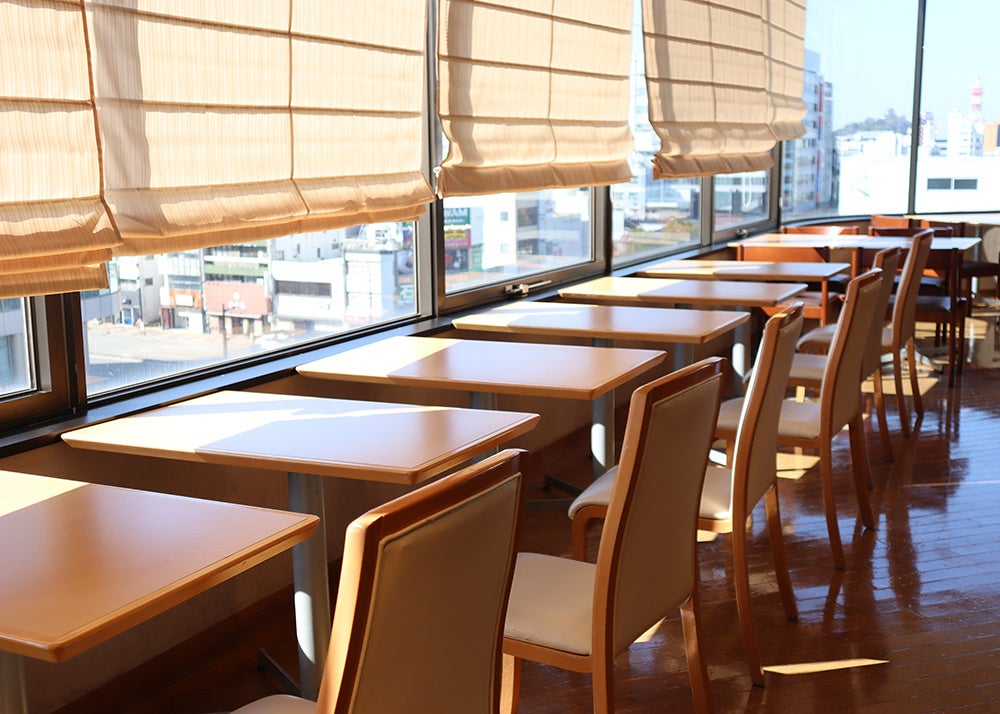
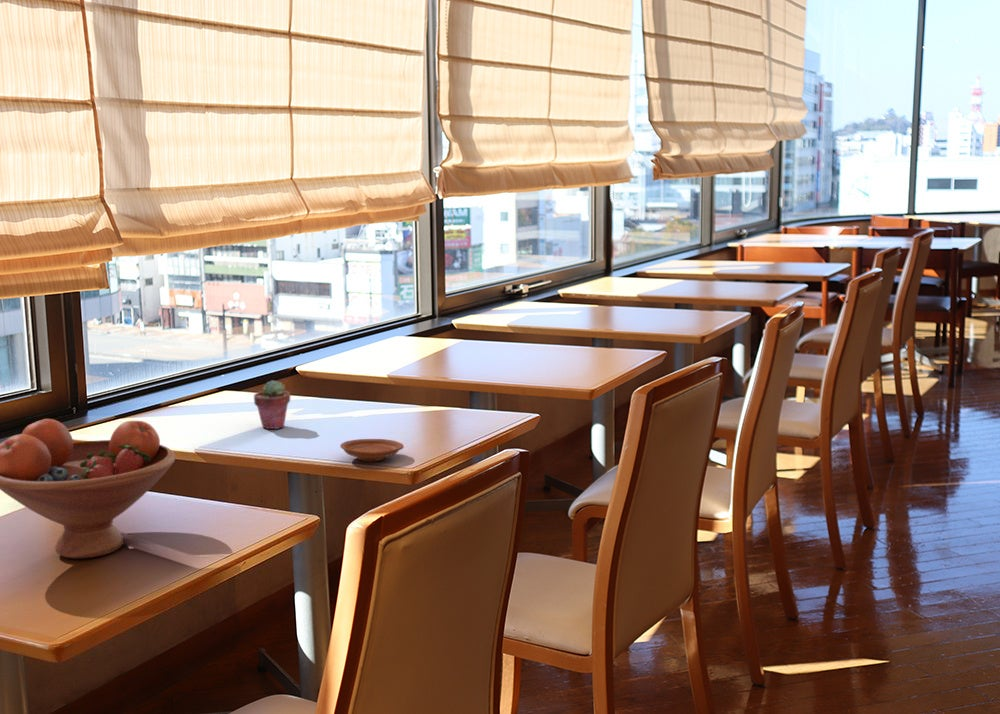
+ plate (372, 450)
+ fruit bowl (85, 487)
+ potted succulent (272, 403)
